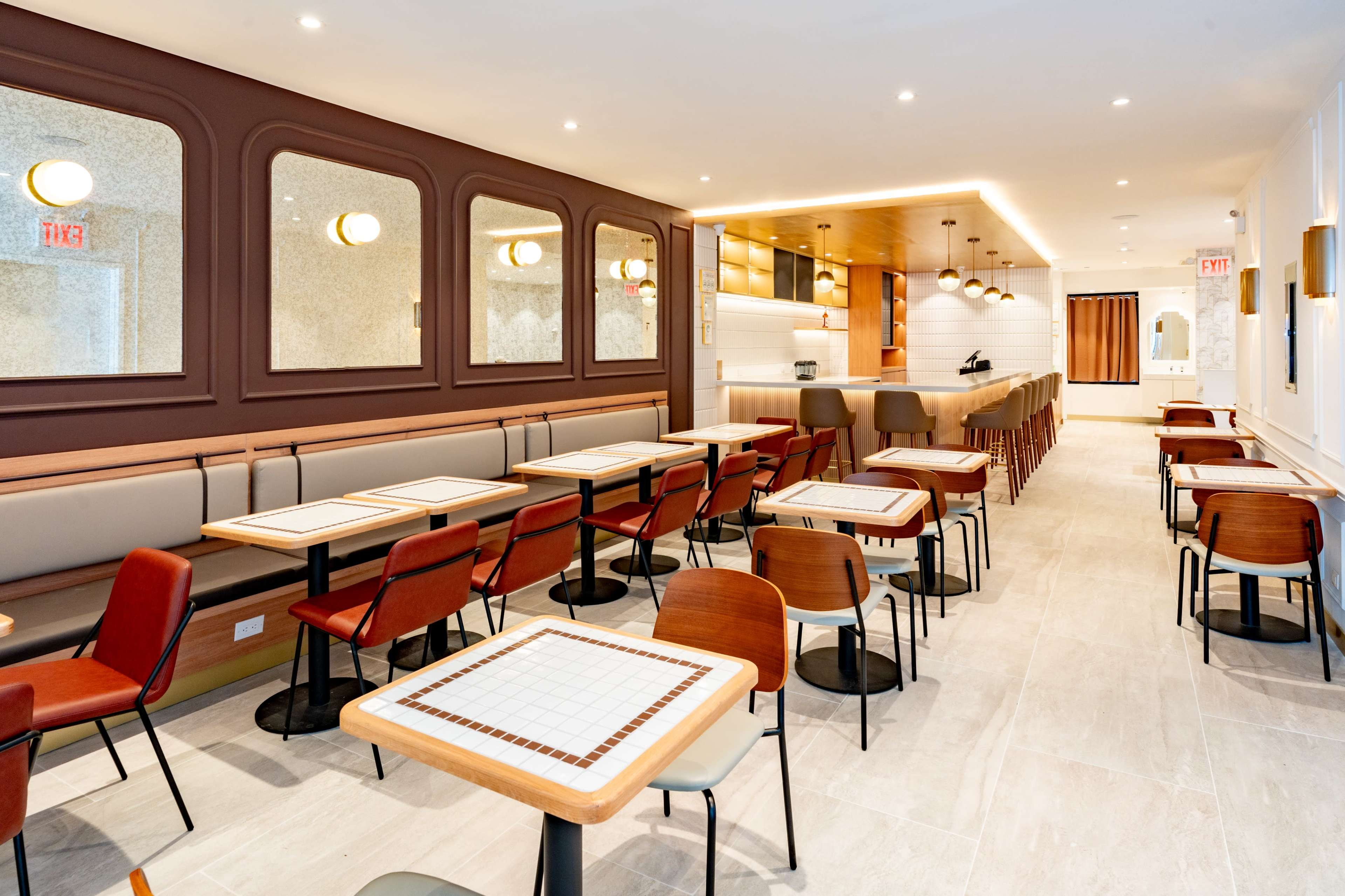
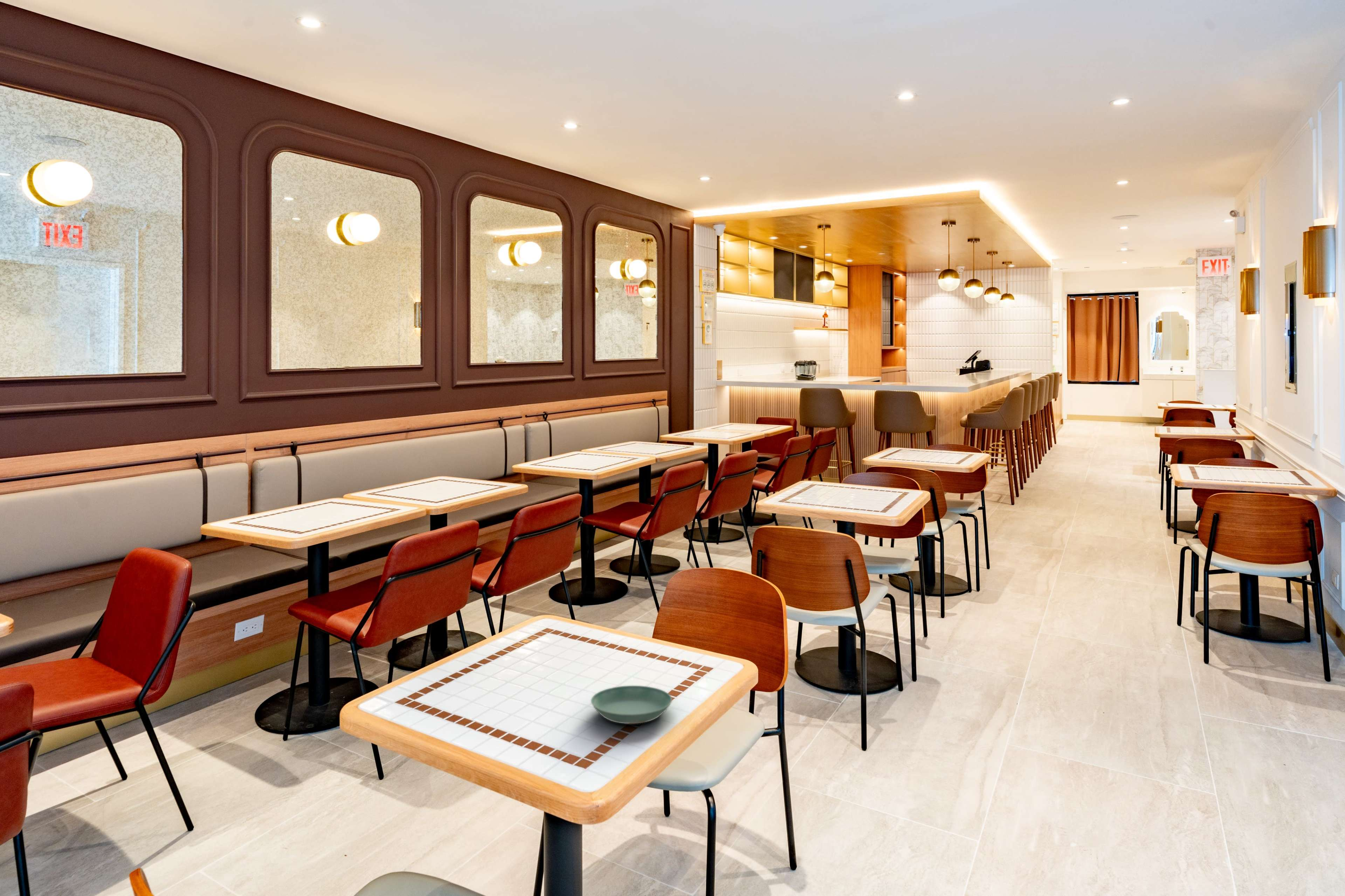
+ saucer (632, 706)
